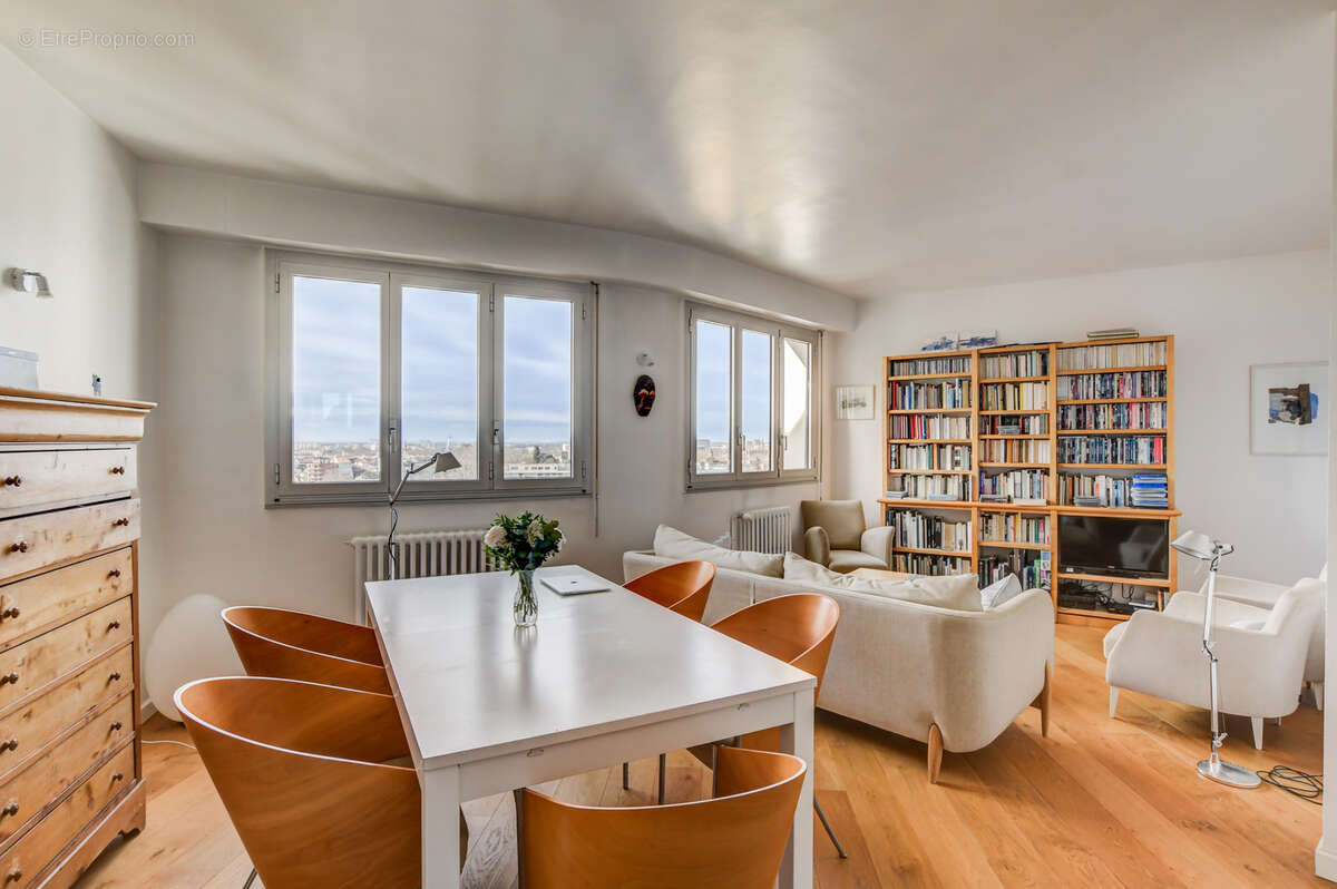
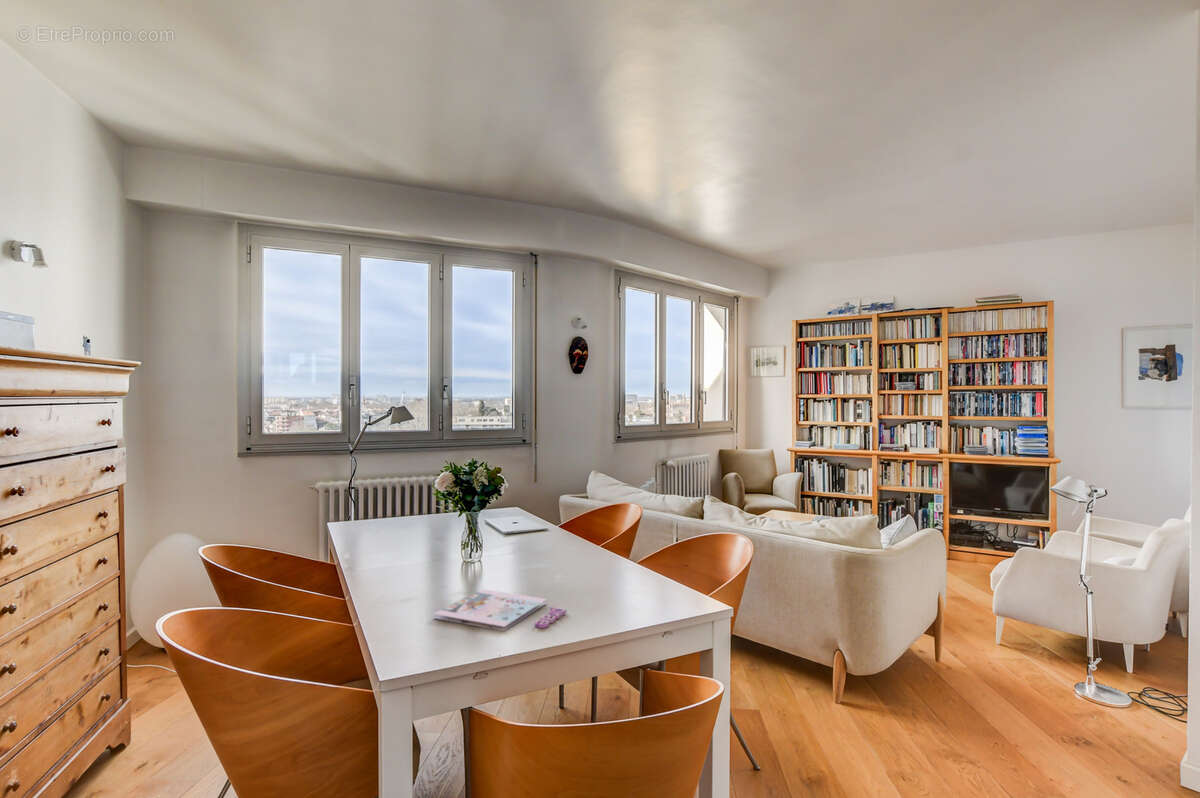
+ magazine (505, 610)
